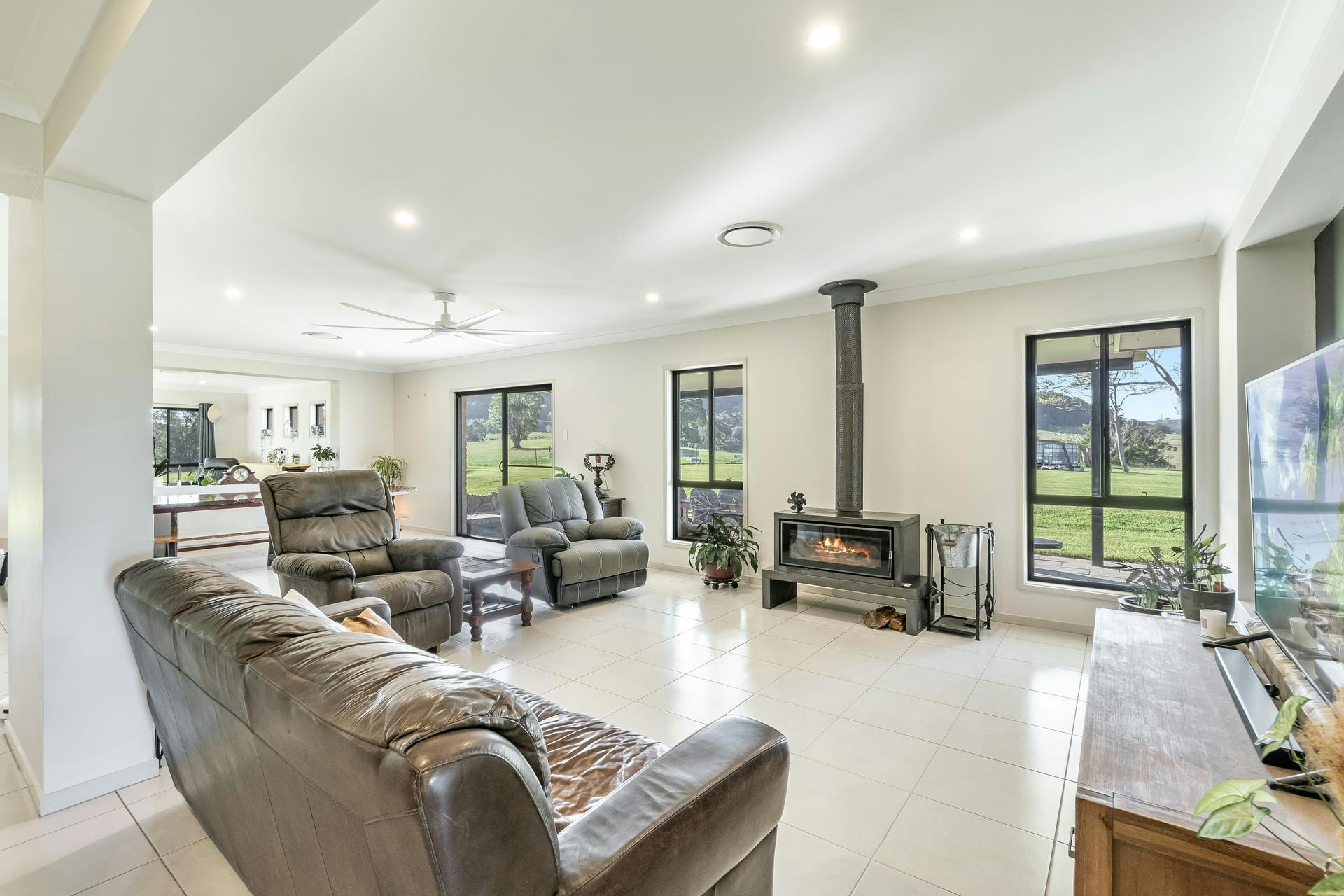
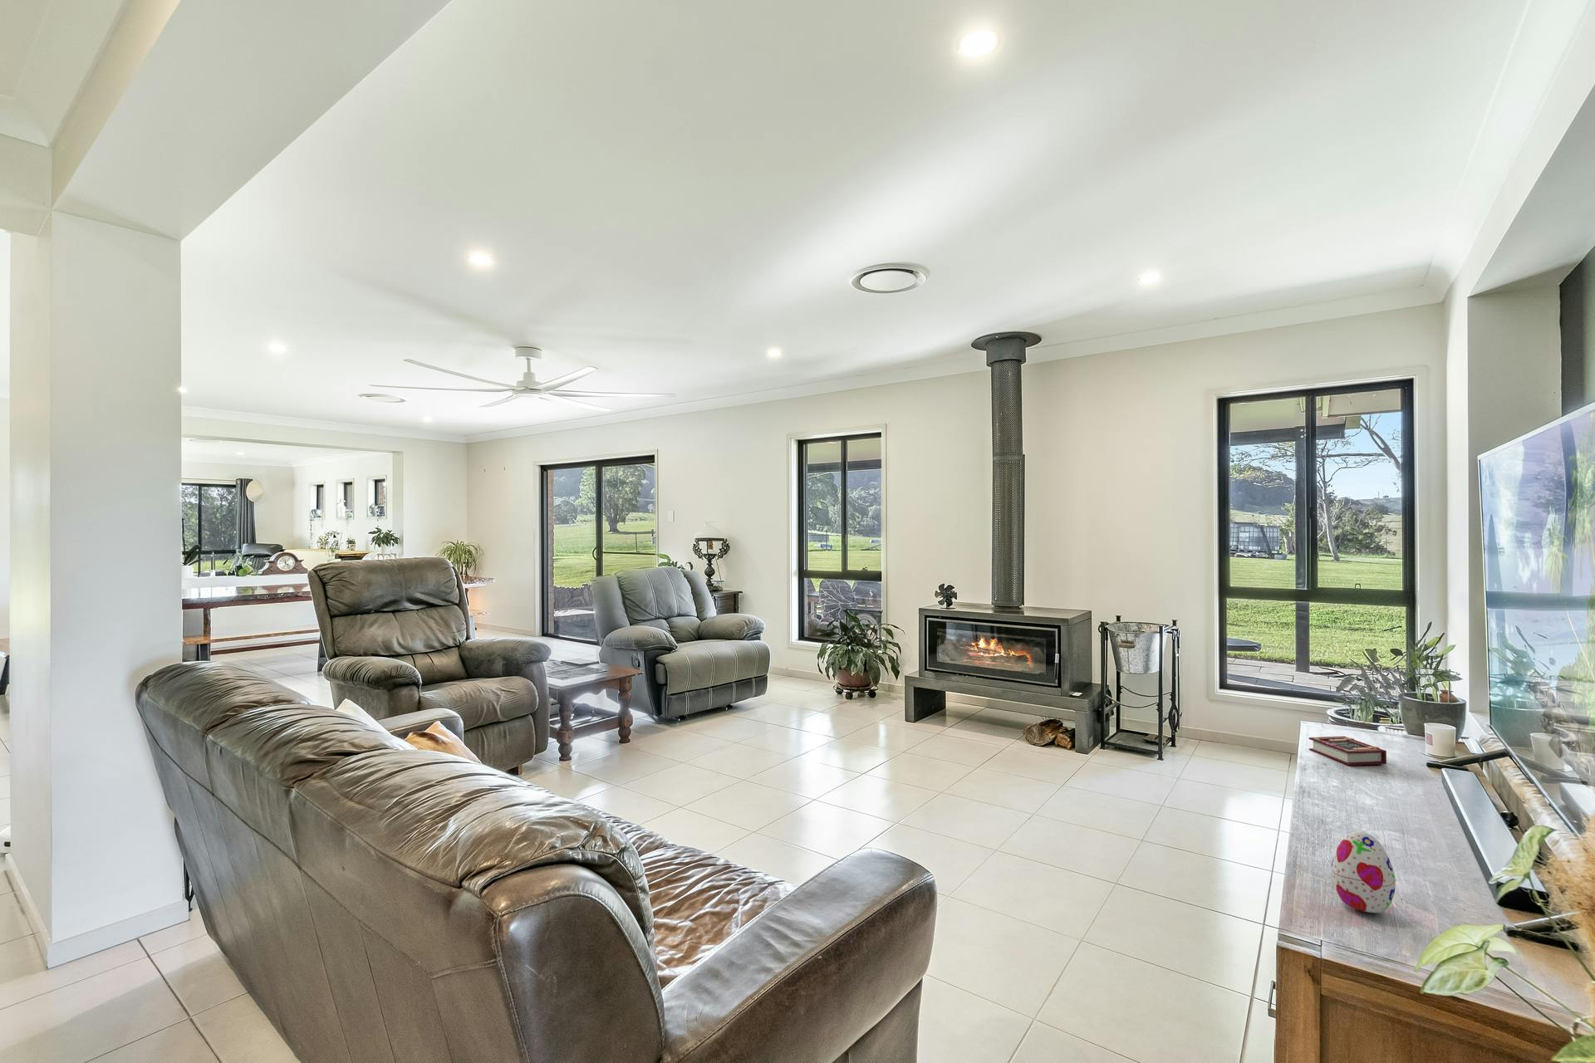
+ book (1347, 749)
+ decorative egg (1362, 870)
